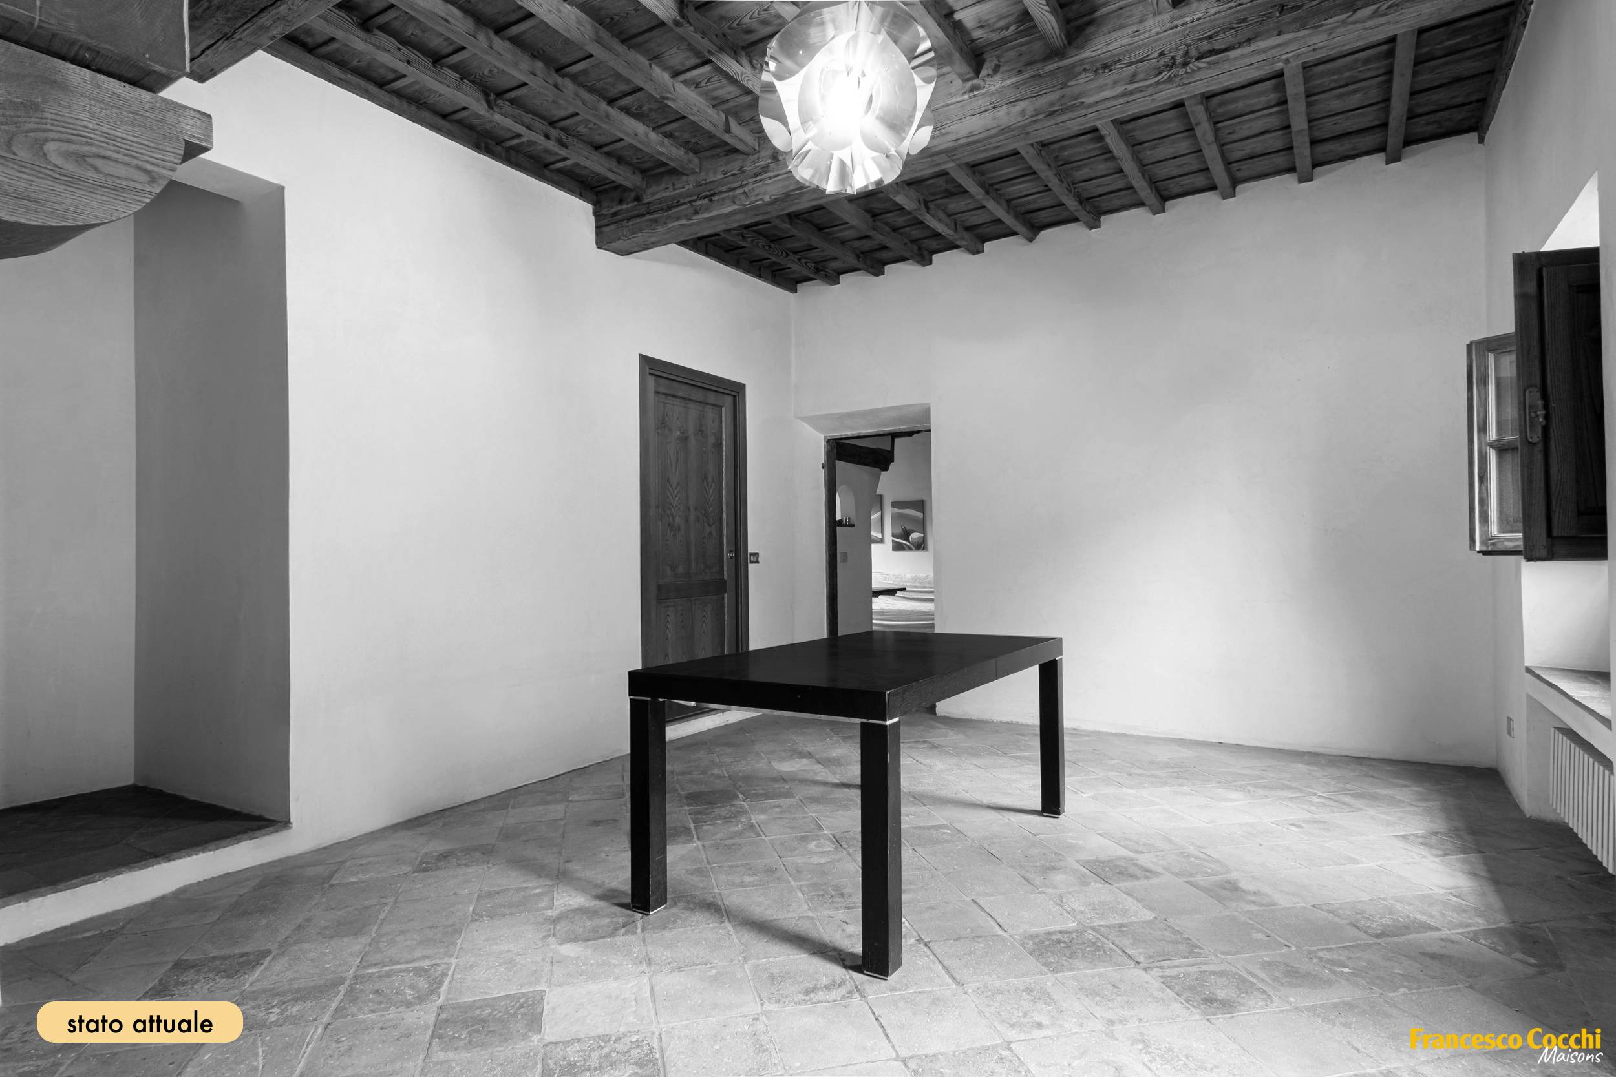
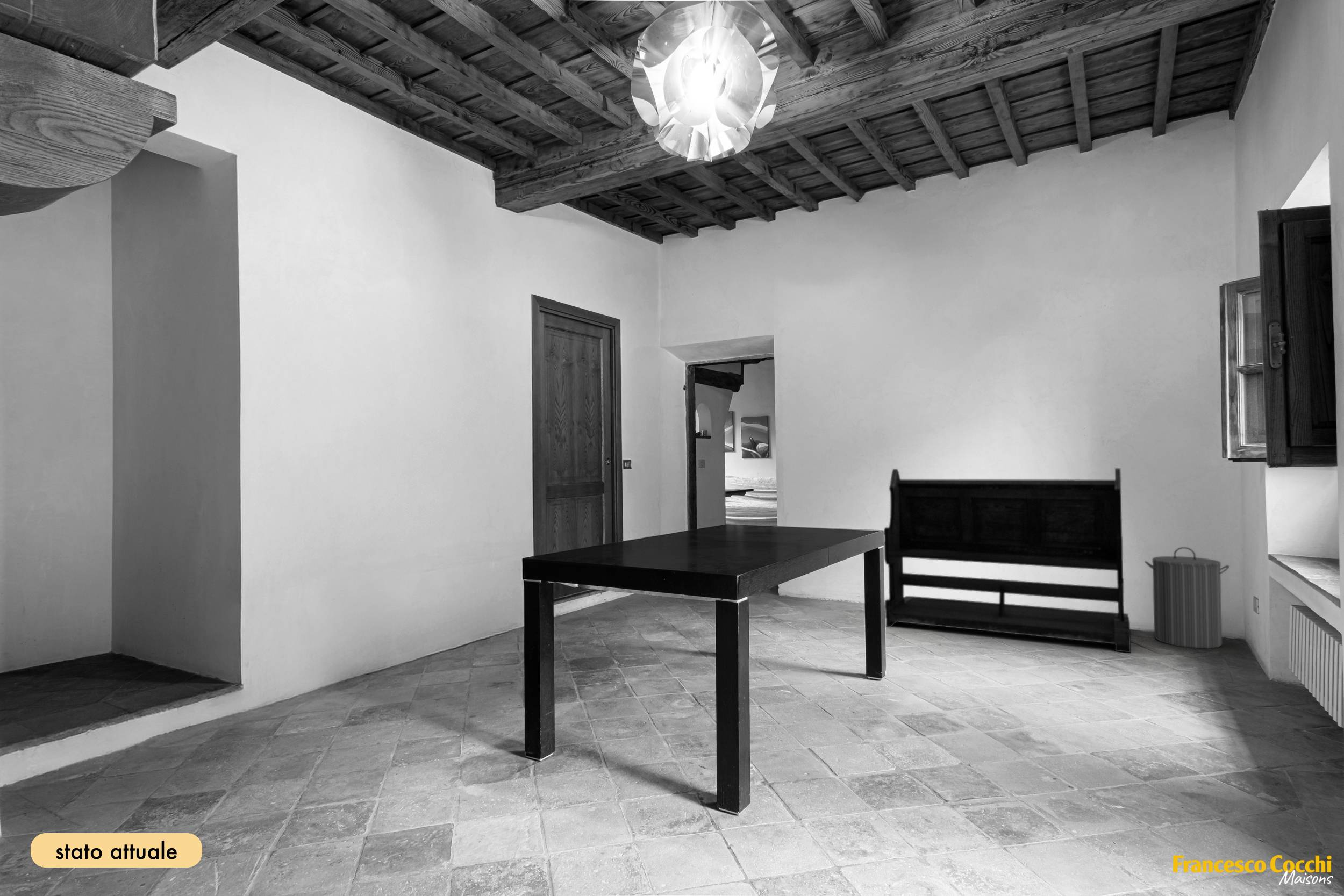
+ laundry hamper (1186, 594)
+ bench (1001, 548)
